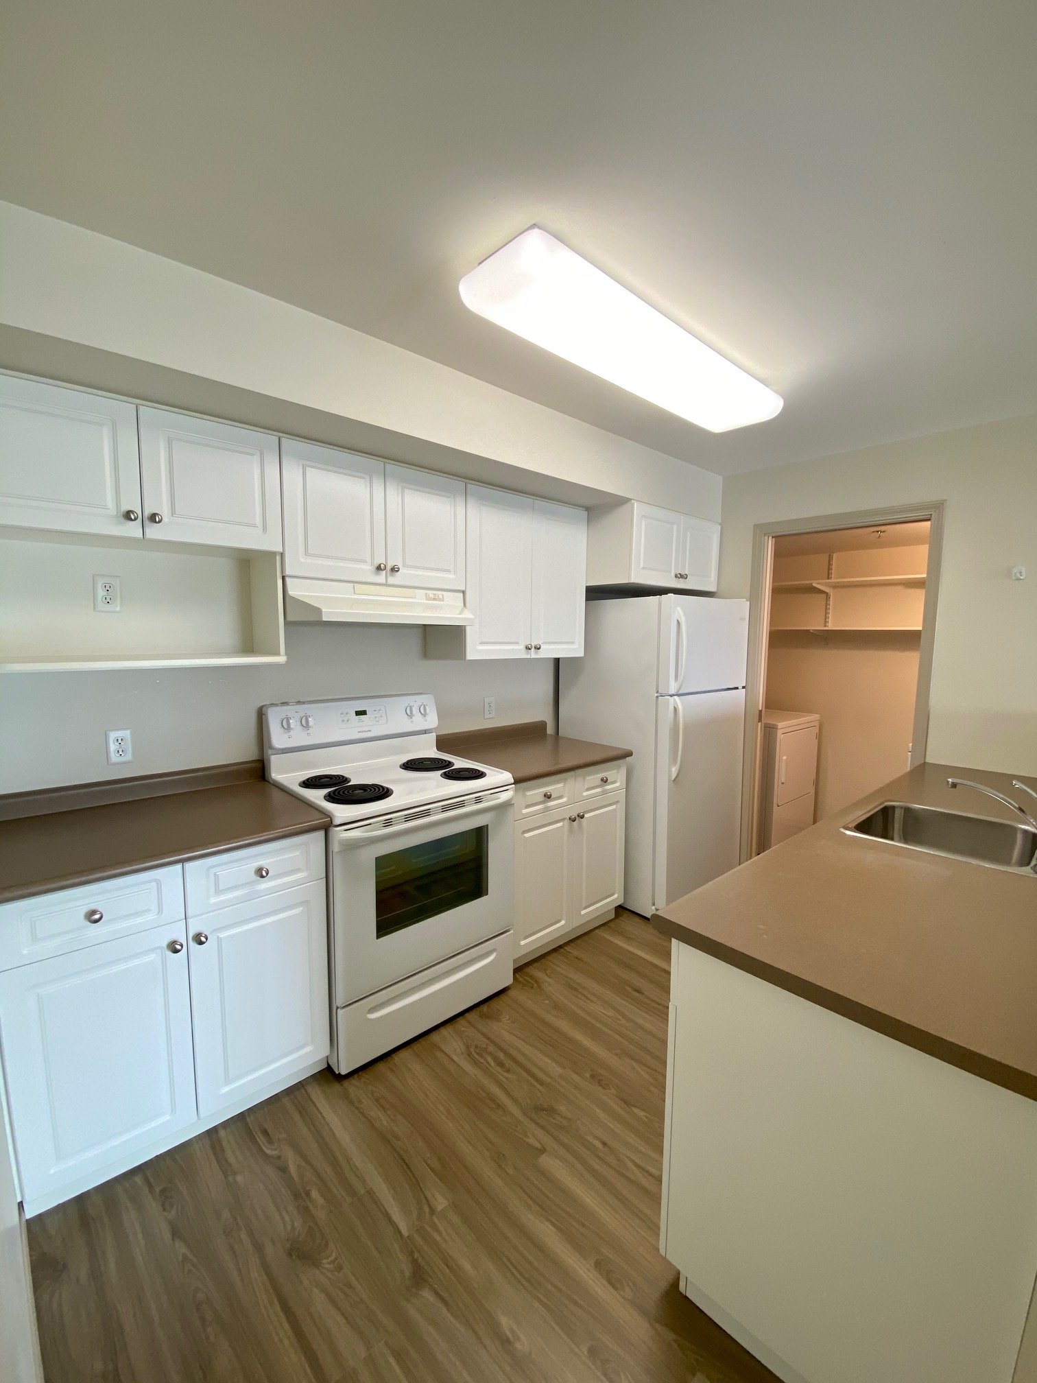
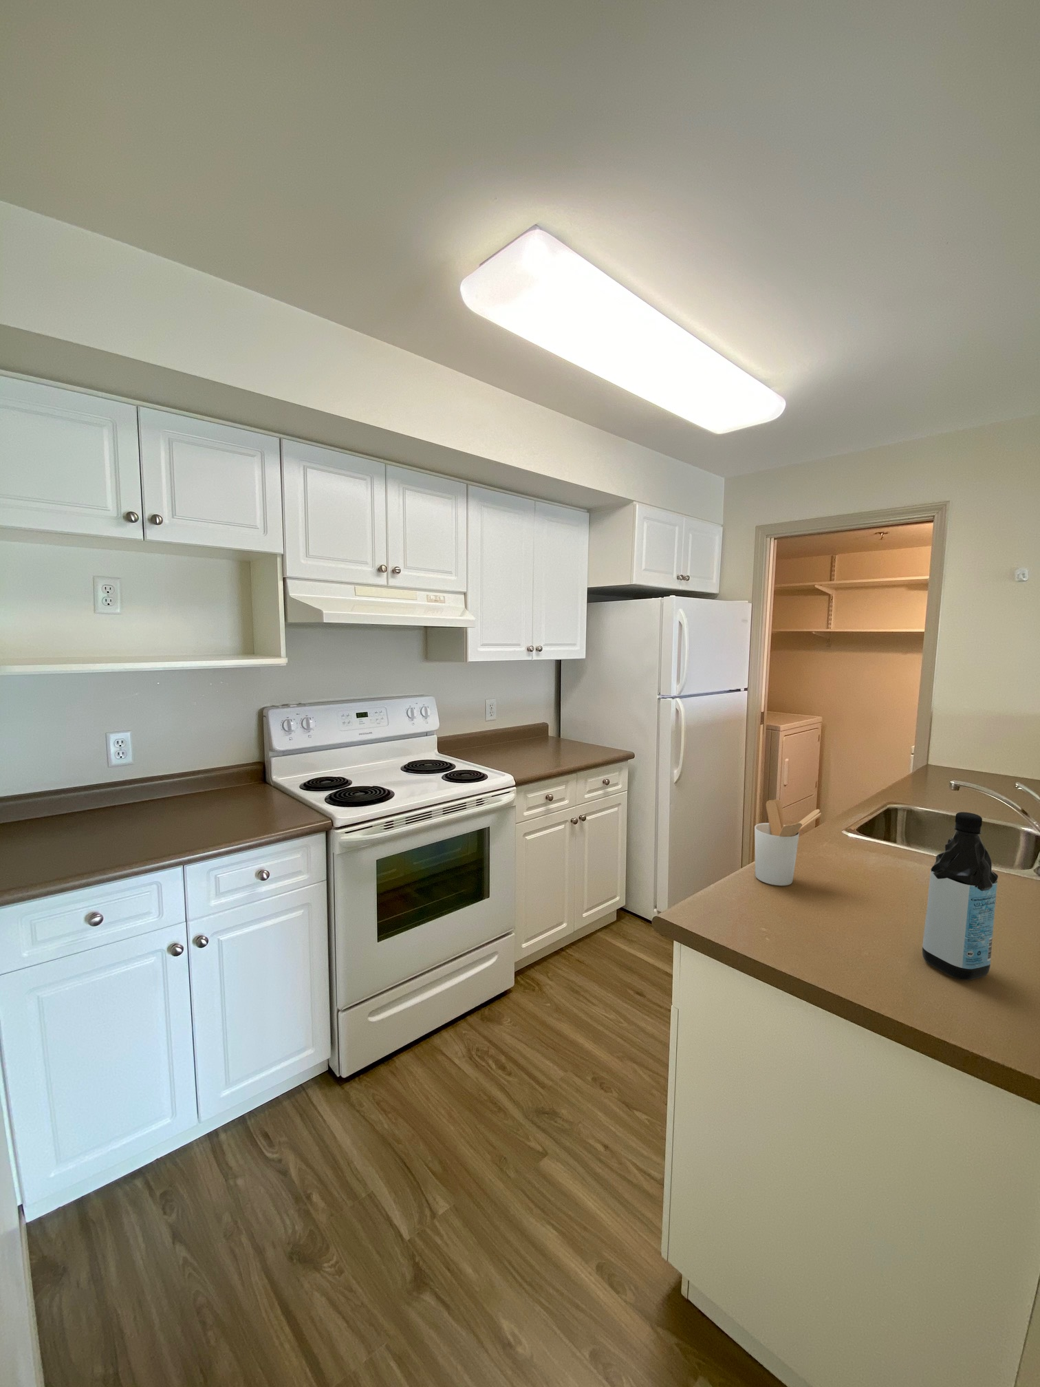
+ utensil holder (787, 843)
+ water bottle (961, 891)
